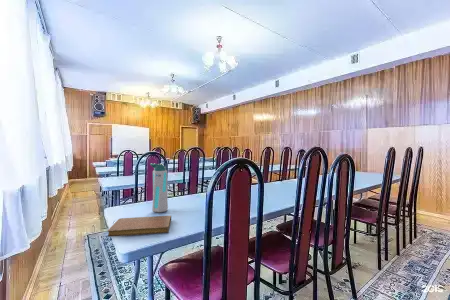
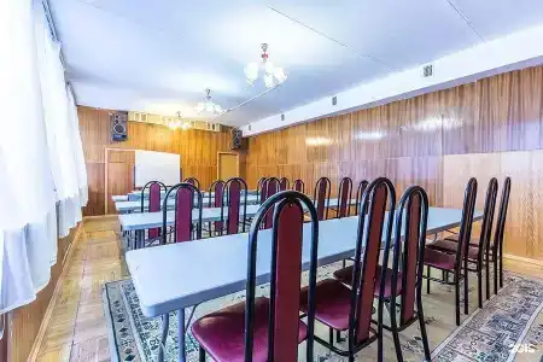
- water bottle (159, 187)
- notebook (142, 224)
